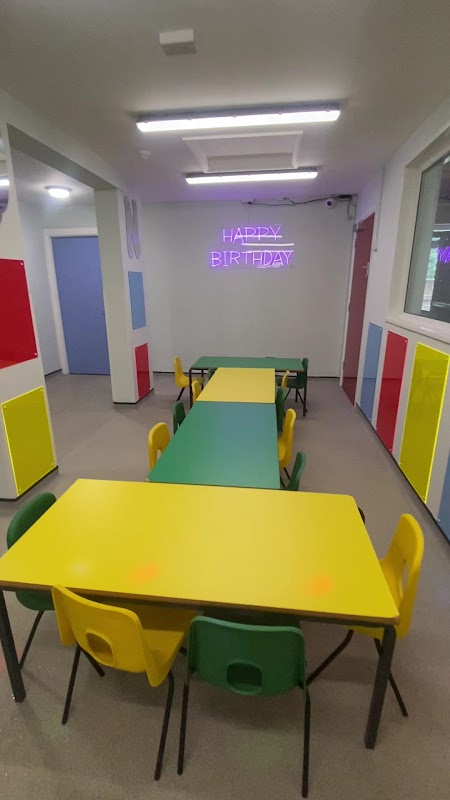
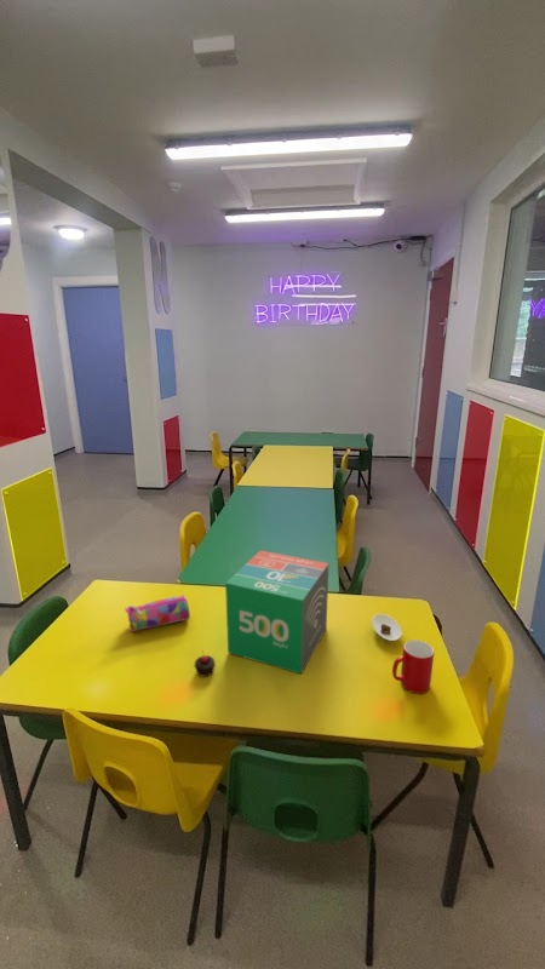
+ pencil case (157, 613)
+ chocolate cupcake (205, 661)
+ saucer (385, 629)
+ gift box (279, 607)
+ cup (411, 666)
